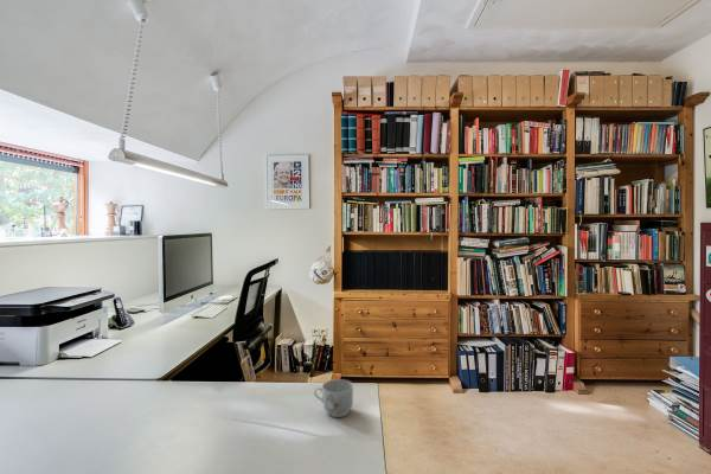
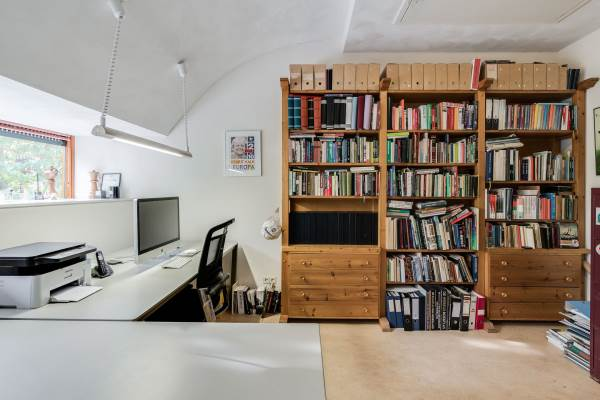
- mug (333, 398)
